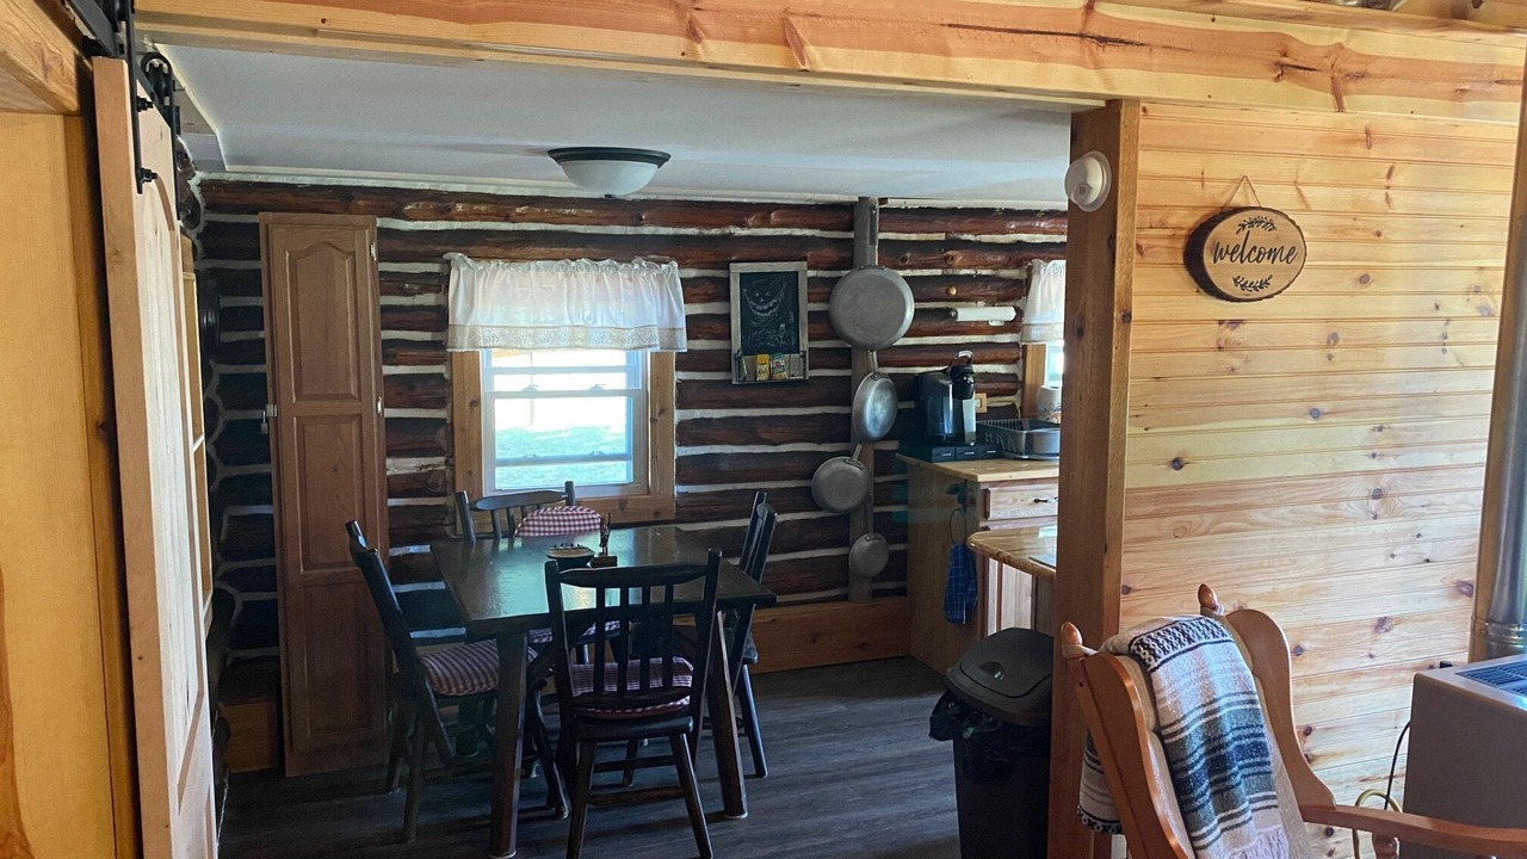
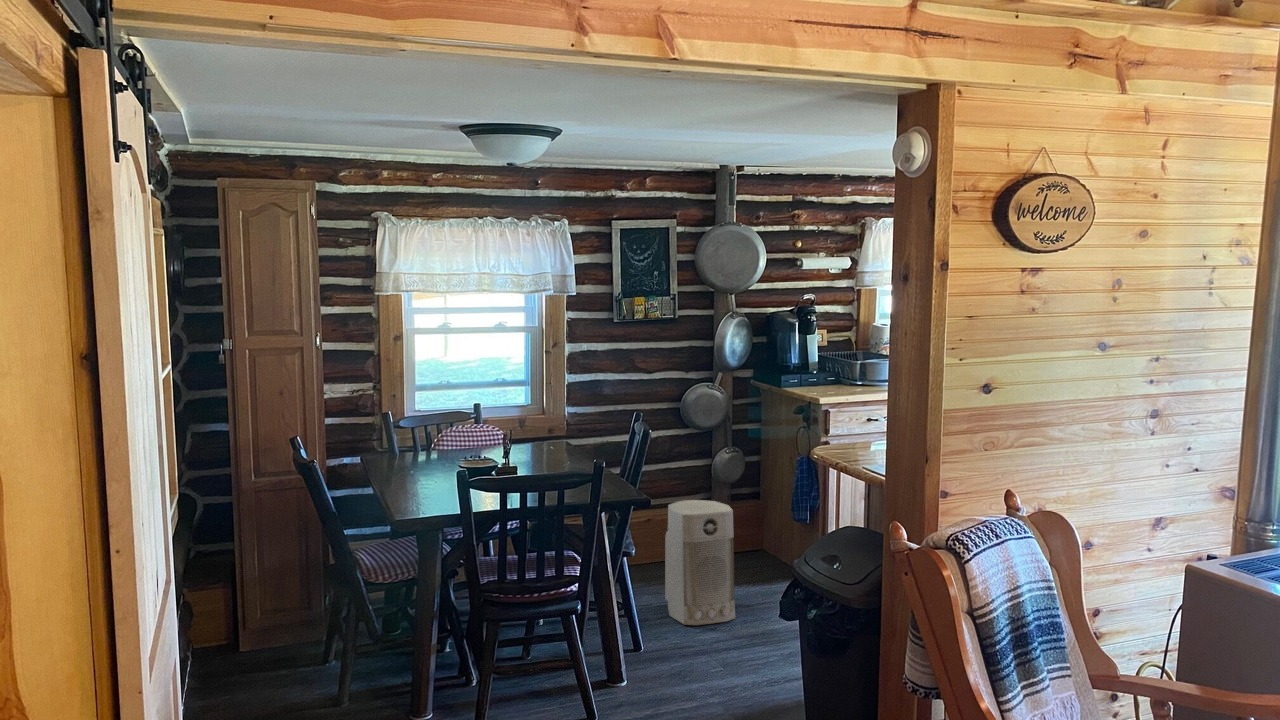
+ air purifier (698, 559)
